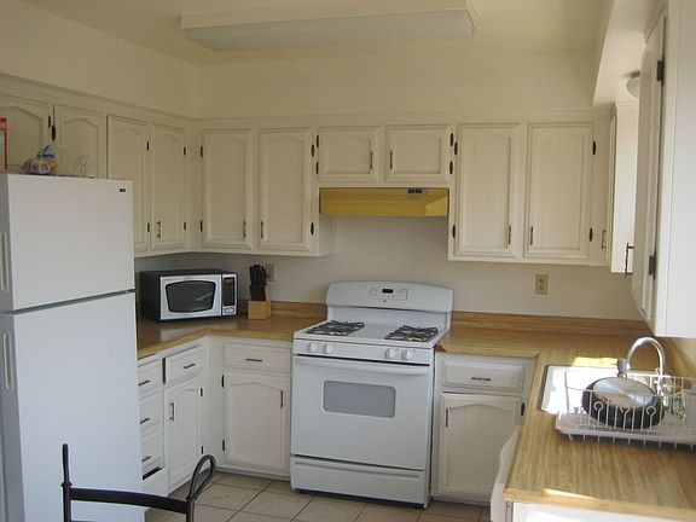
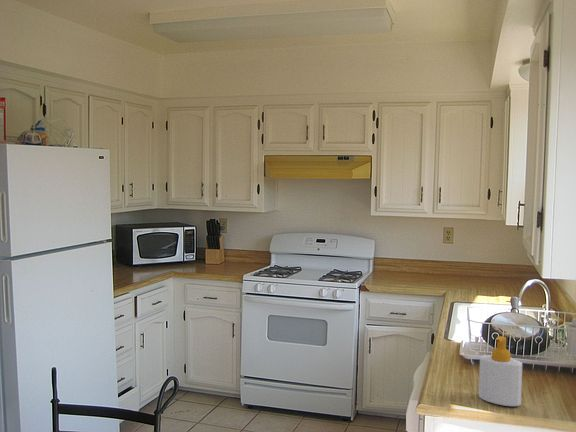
+ soap bottle (500, 369)
